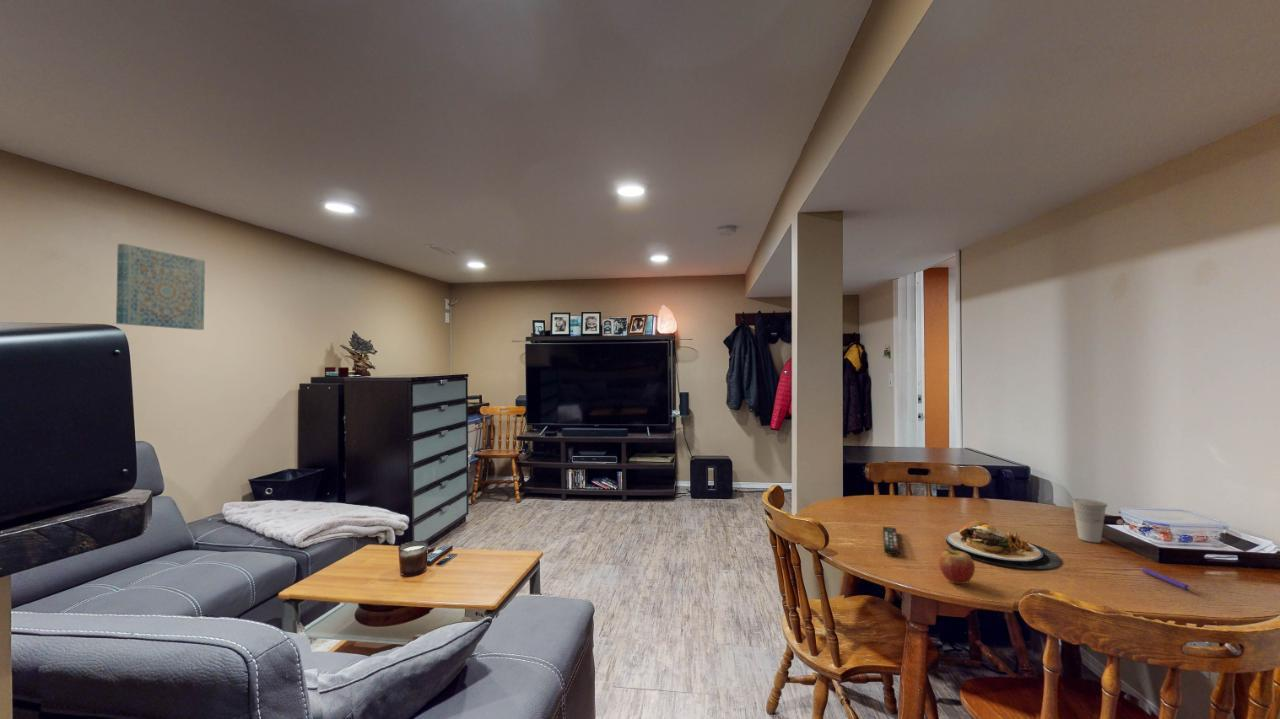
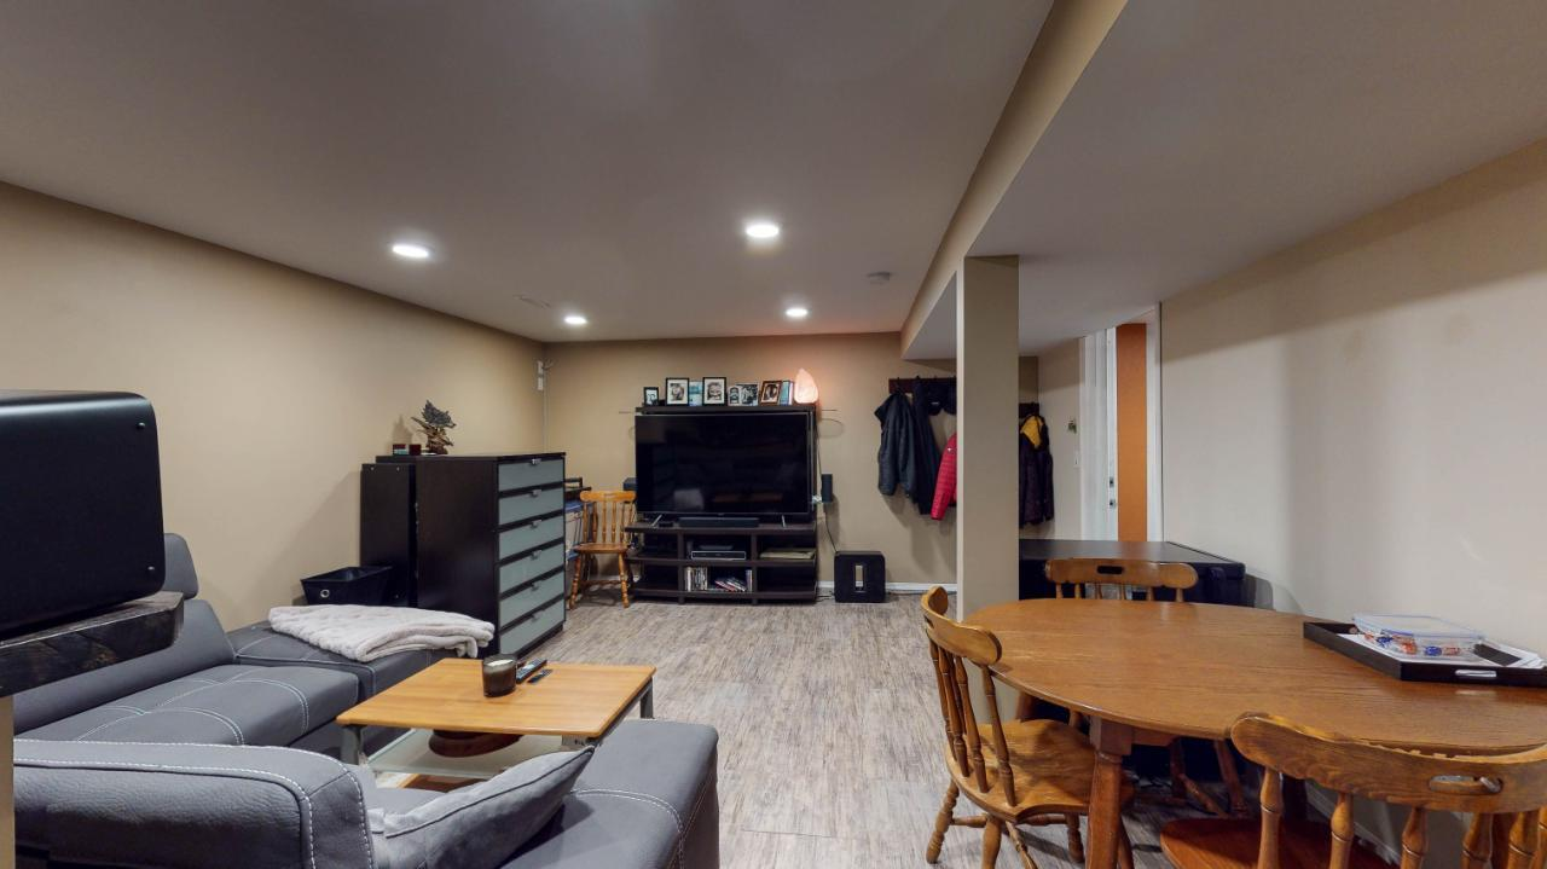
- remote control (890, 539)
- cup (1089, 520)
- plate (1000, 537)
- fruit (956, 565)
- wall art (163, 289)
- pen (1163, 577)
